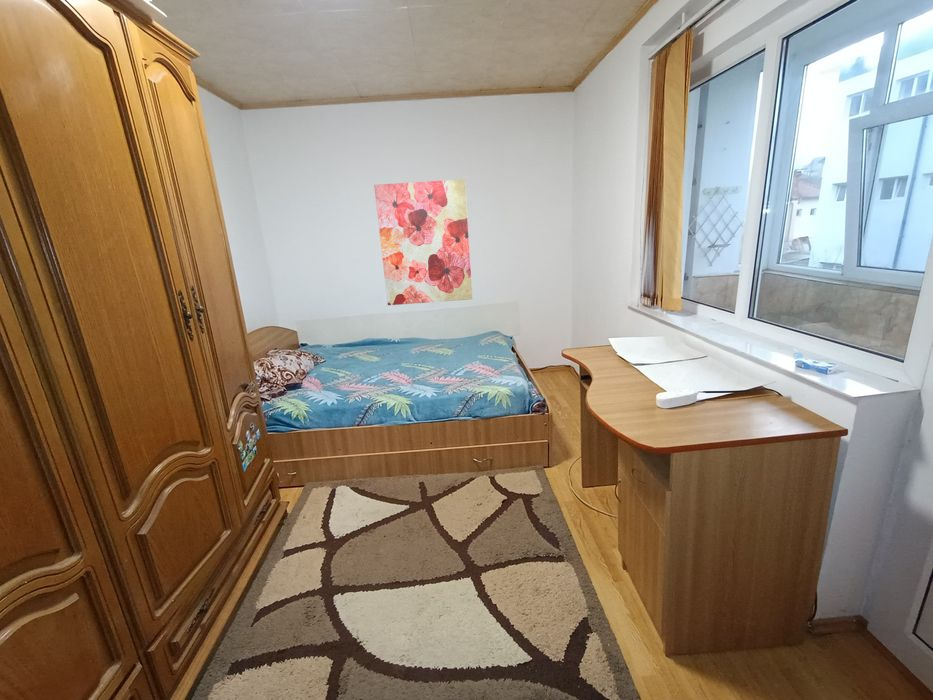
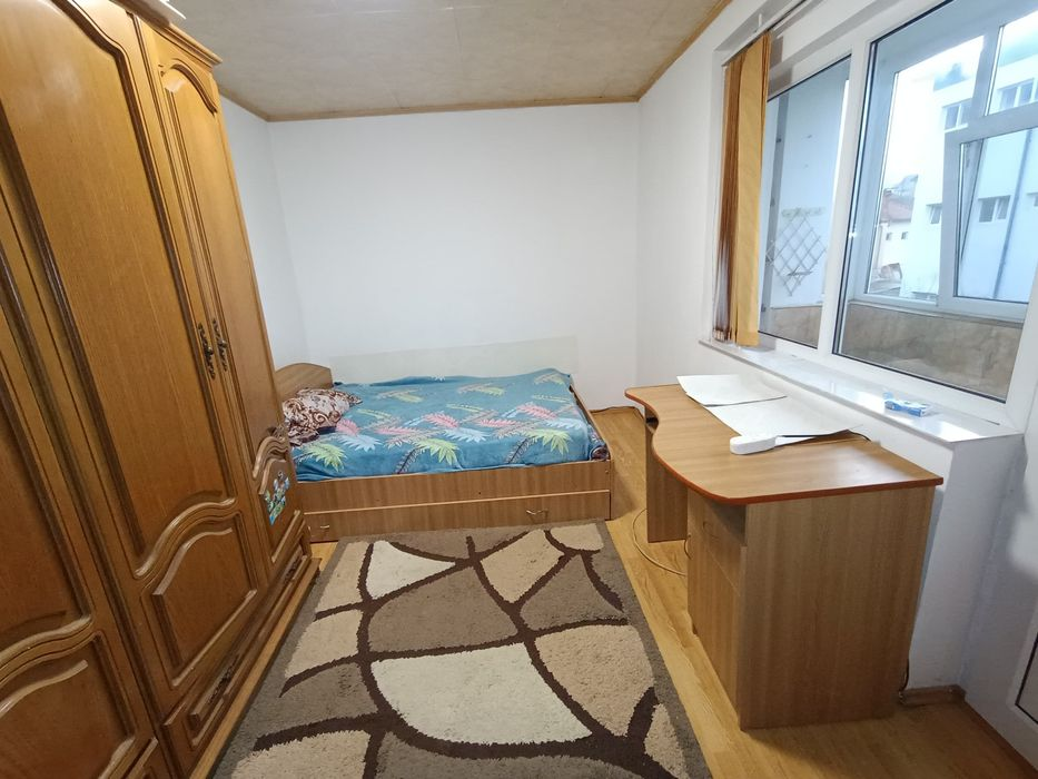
- wall art (425, 244)
